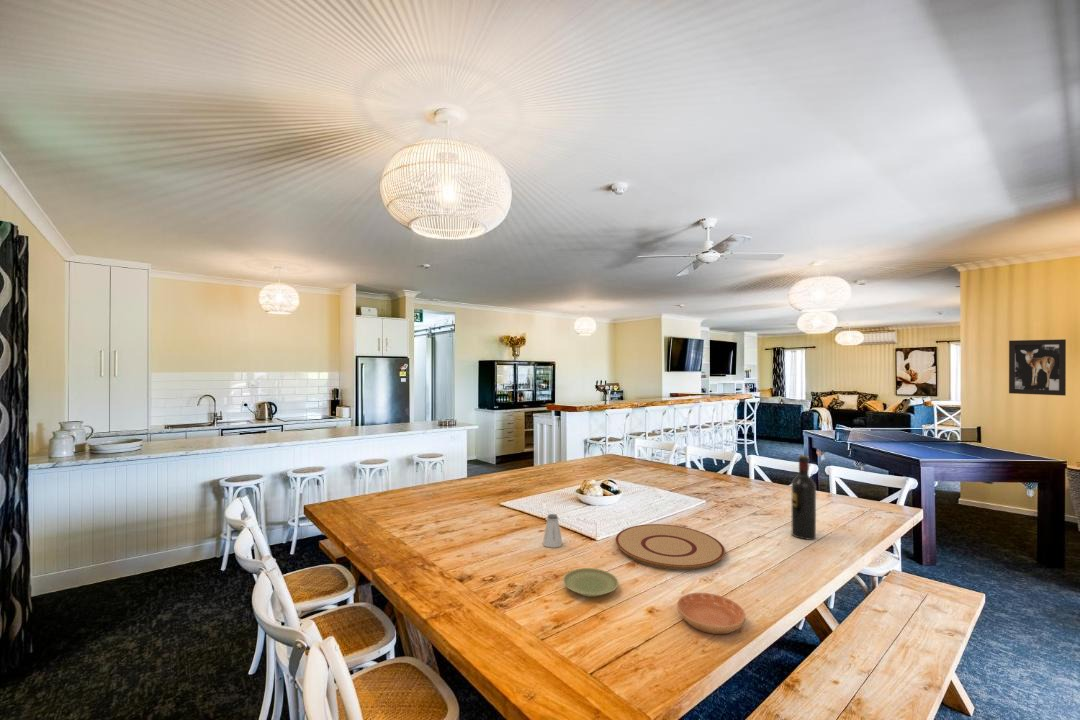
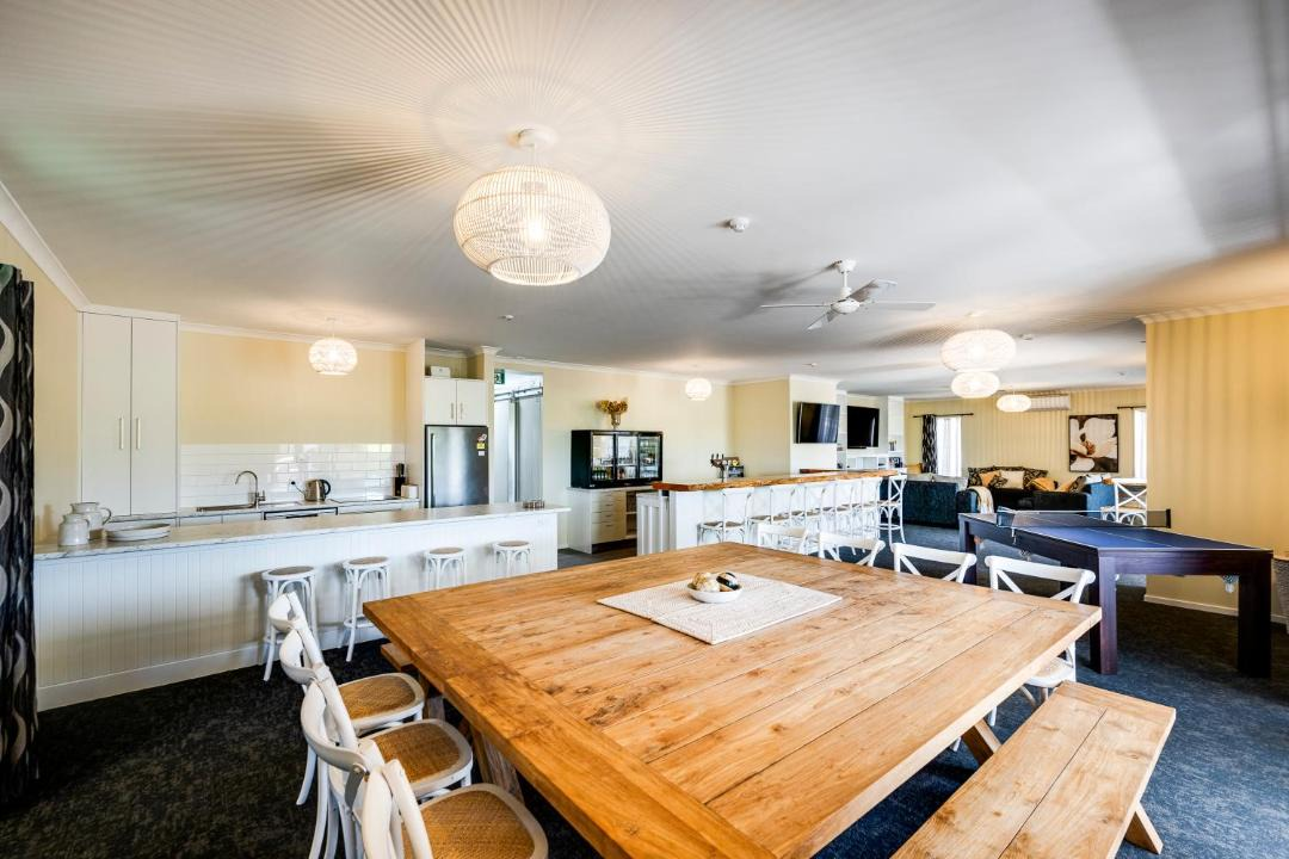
- saucer (710, 614)
- saltshaker (552, 529)
- wine bottle (803, 495)
- wall art (1036, 367)
- plate (668, 545)
- plate (590, 583)
